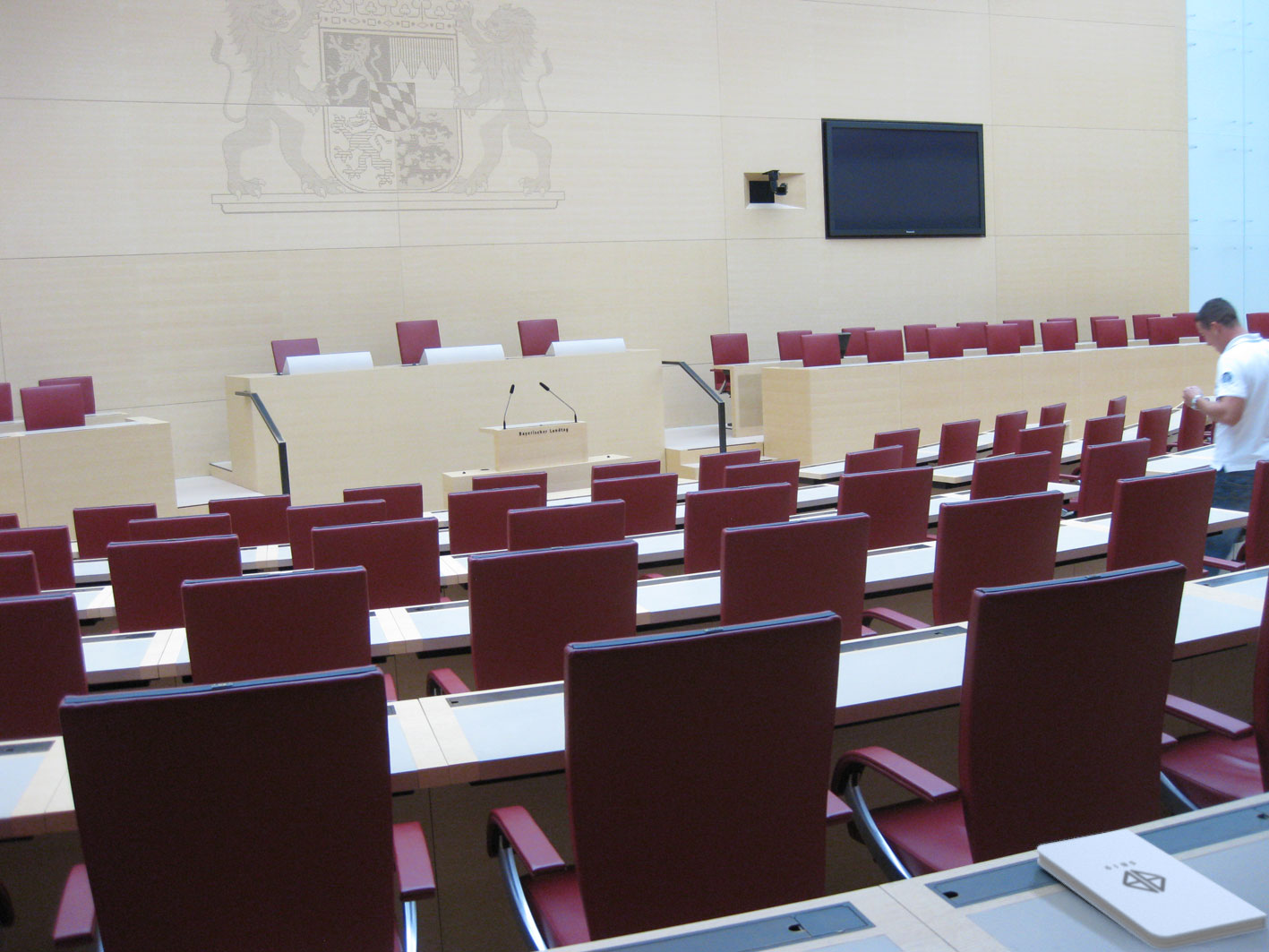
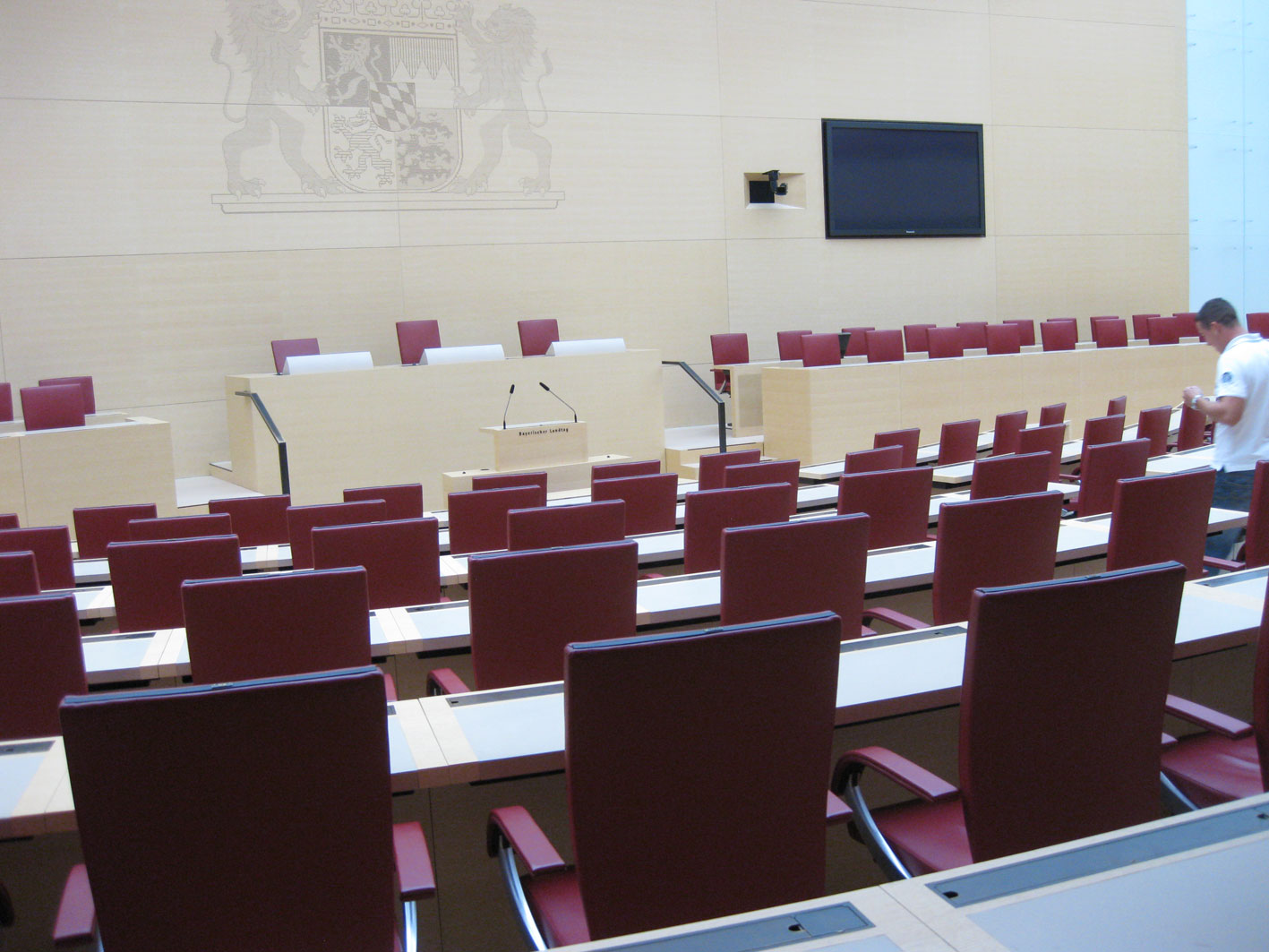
- notepad (1141, 885)
